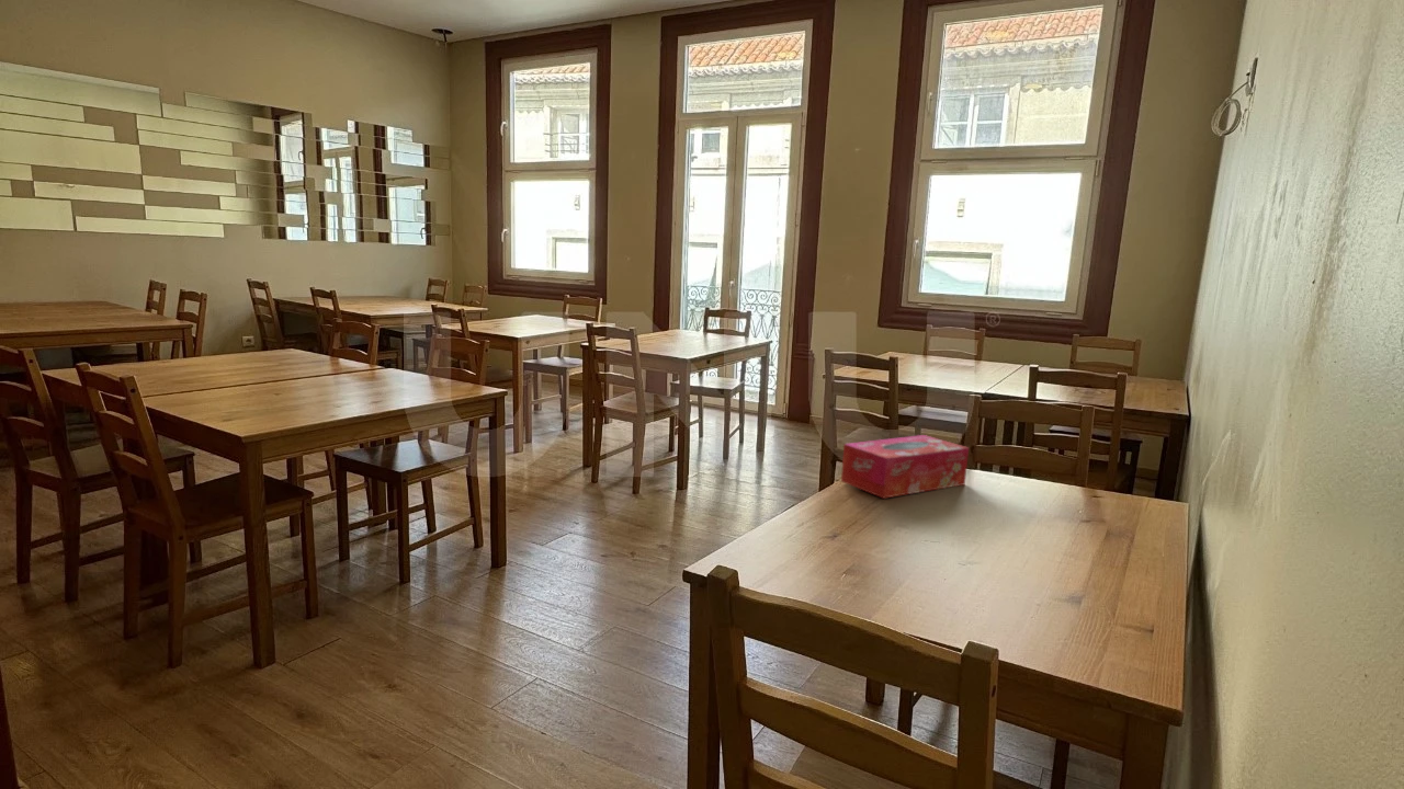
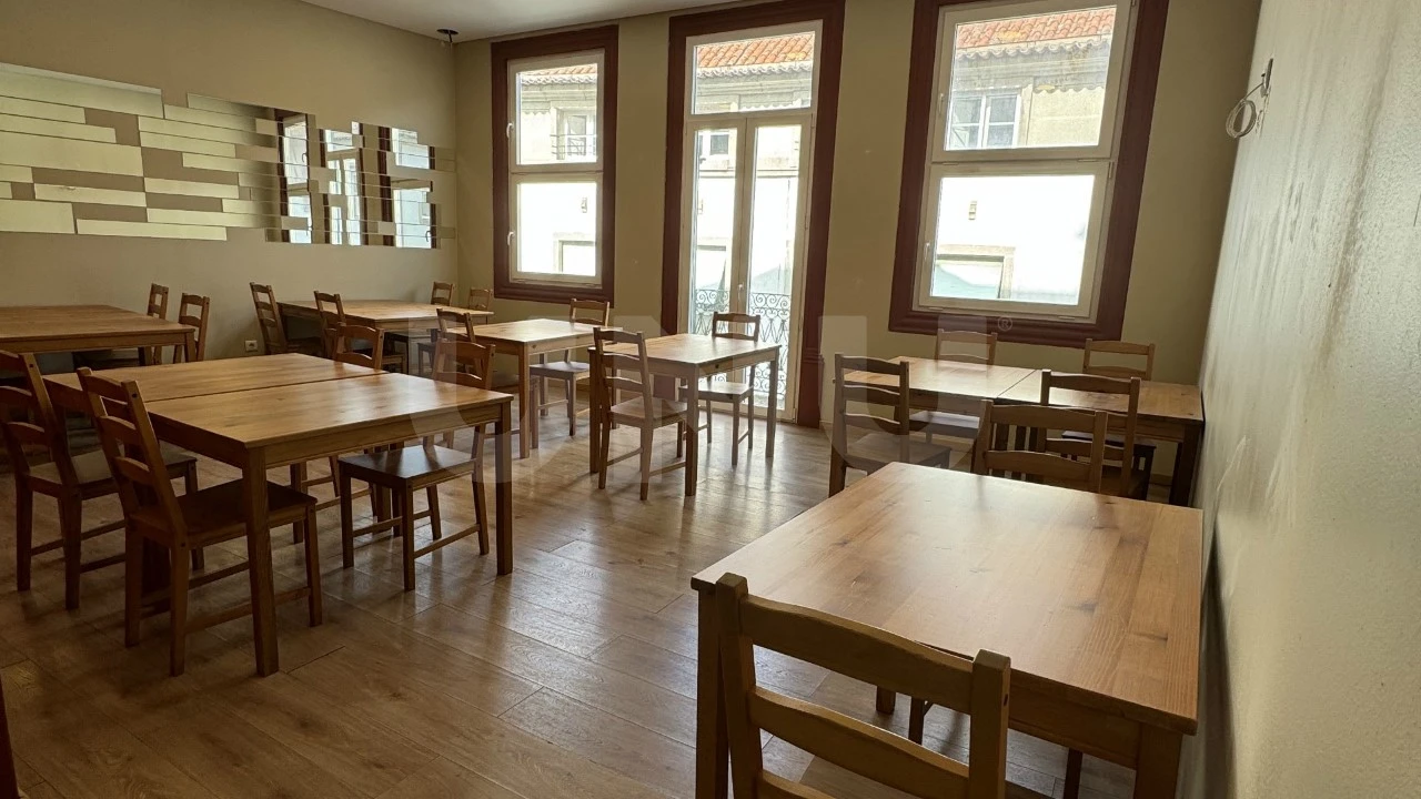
- tissue box (905, 464)
